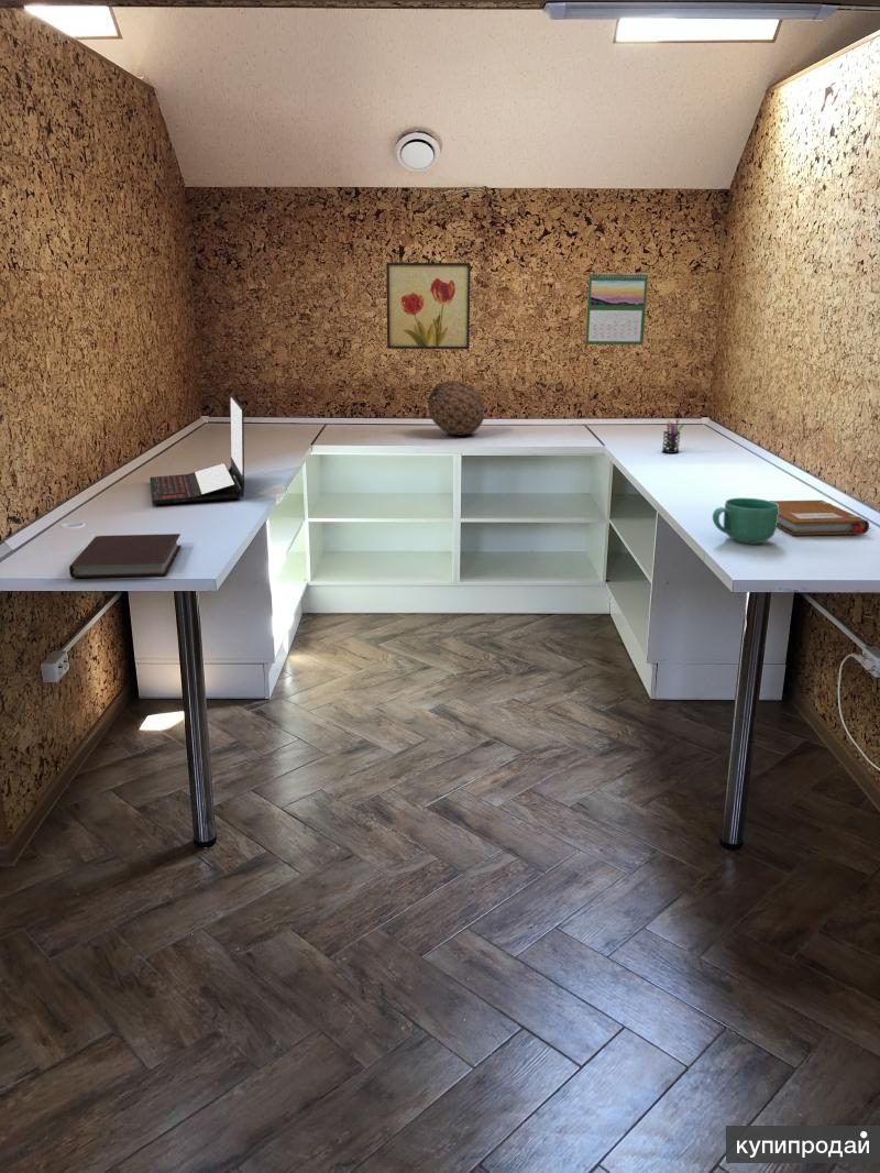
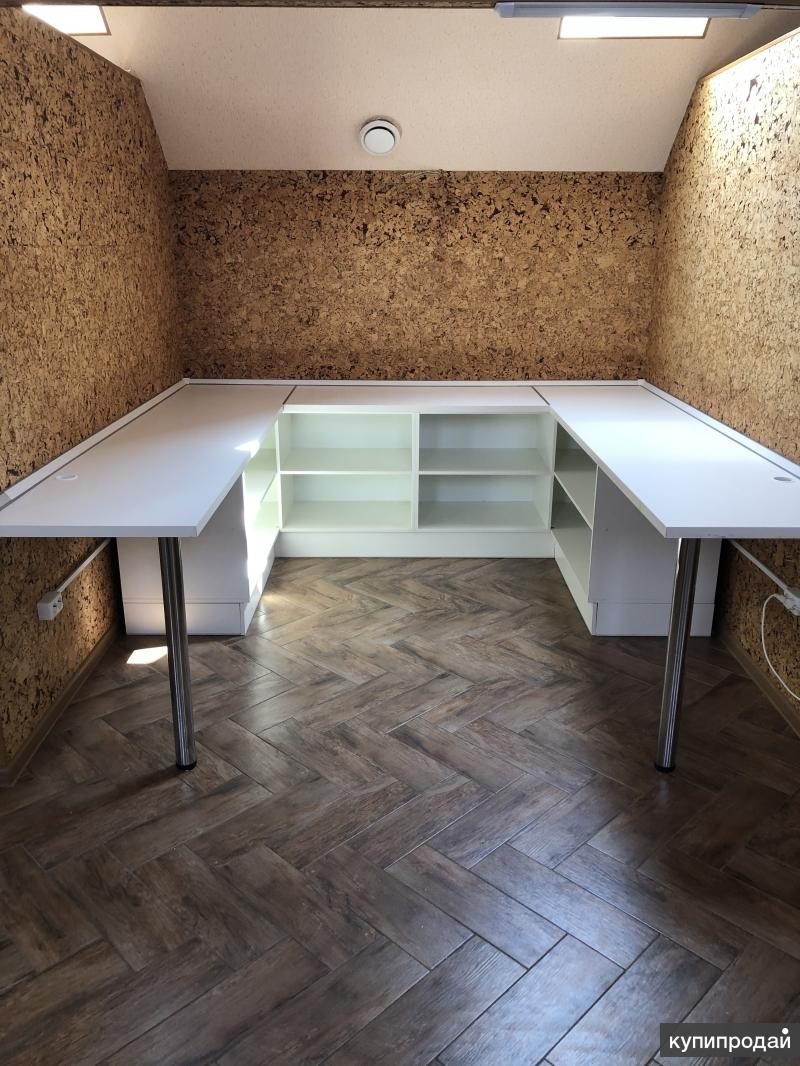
- laptop (200, 470)
- calendar (616, 308)
- notebook (811, 517)
- decorative ball (455, 408)
- mug (743, 522)
- wall art (428, 306)
- notebook (128, 555)
- pen holder (673, 435)
